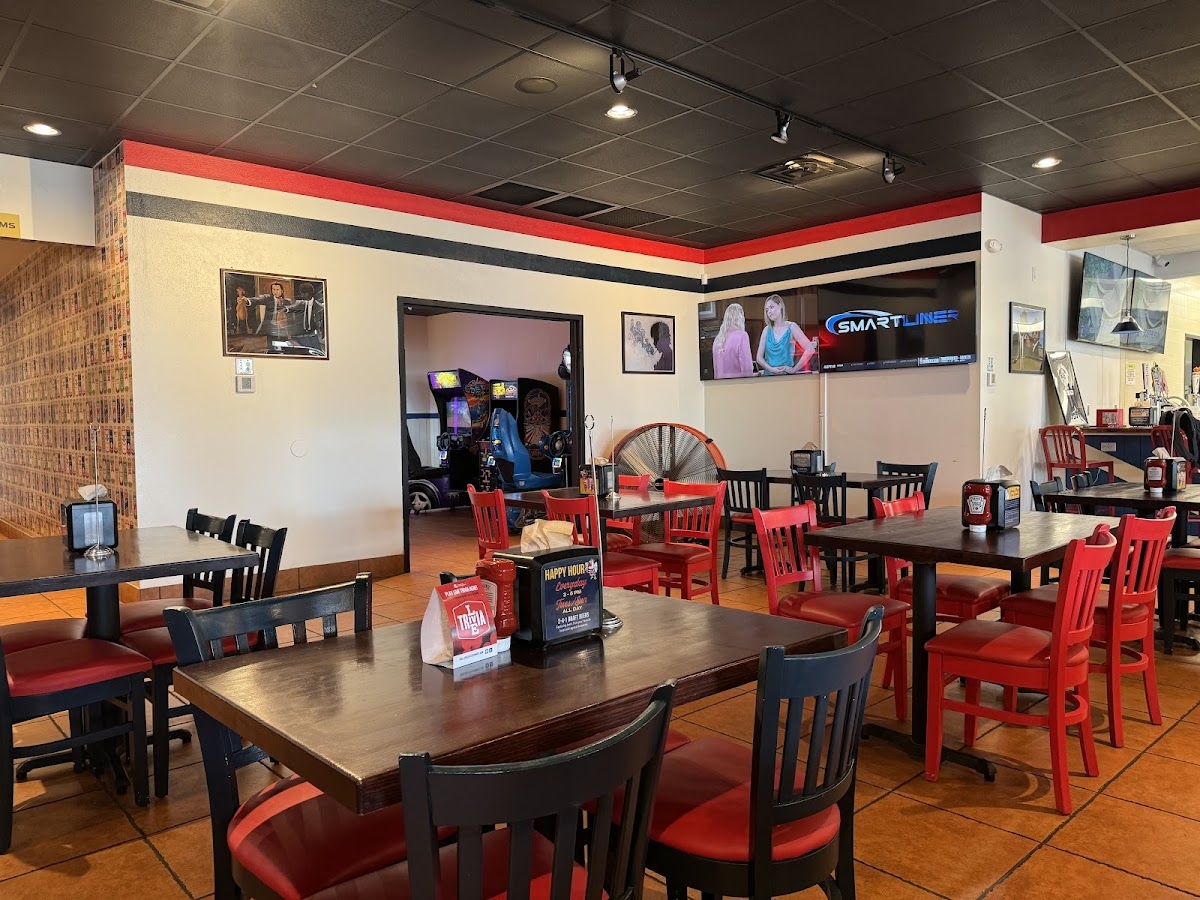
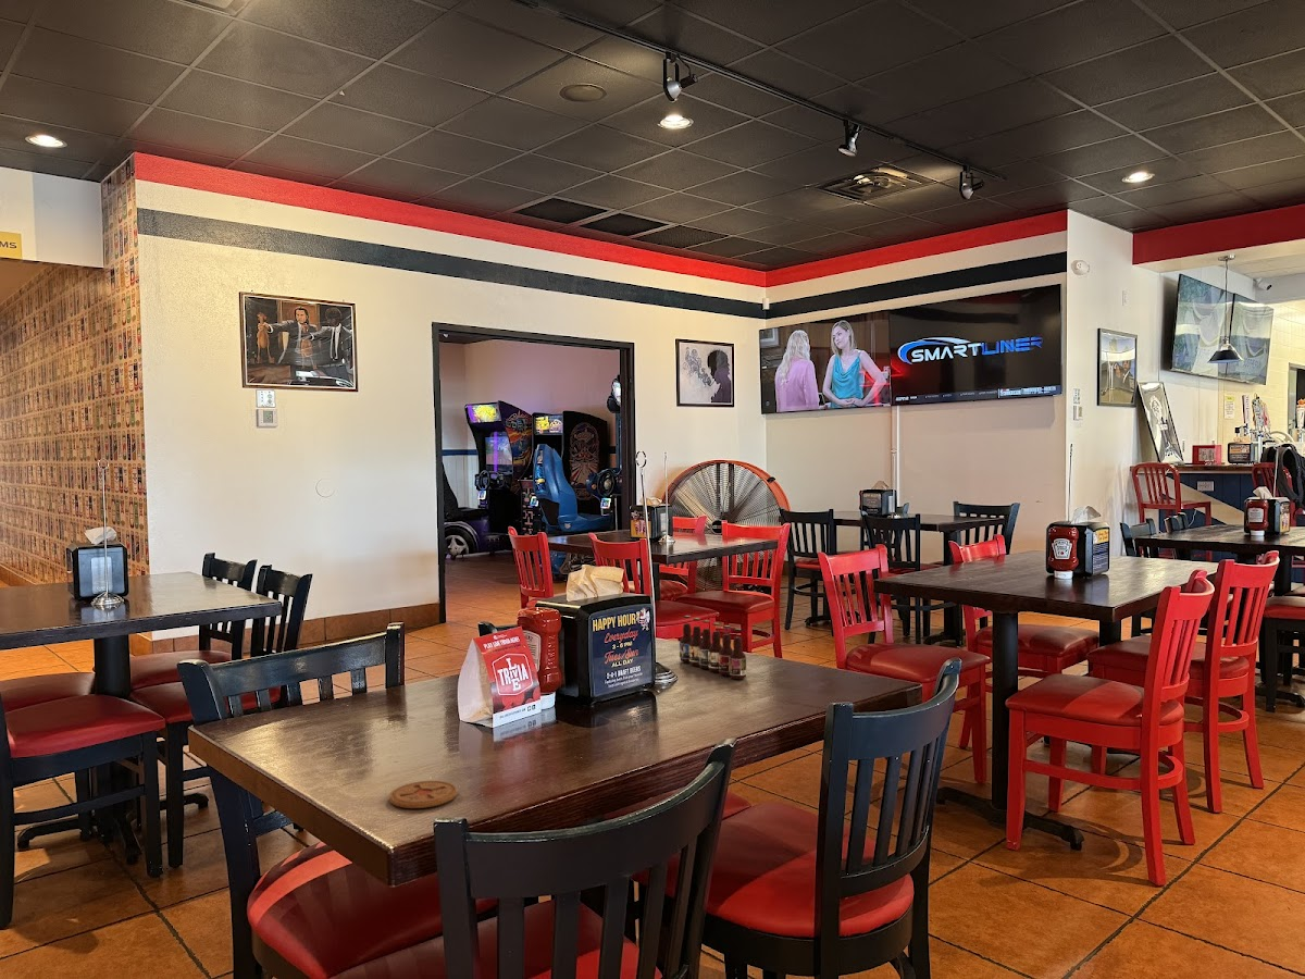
+ coaster (423, 793)
+ beer bottle (711, 645)
